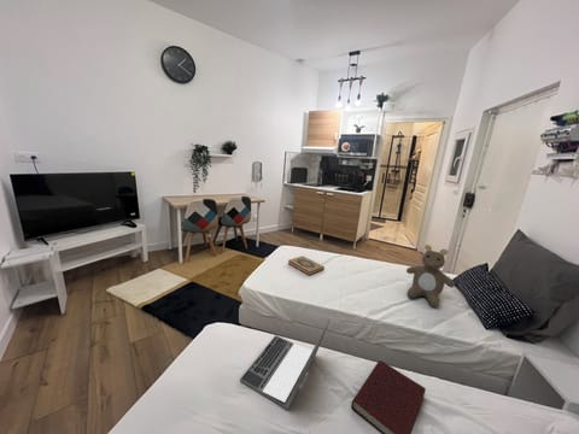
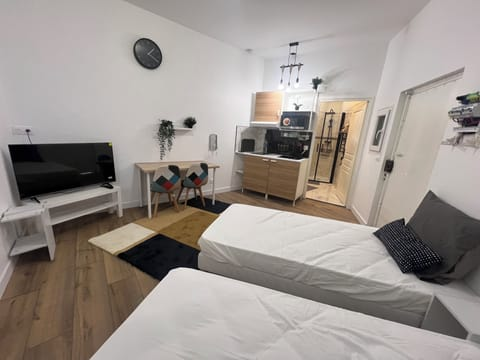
- teddy bear (428, 272)
- laptop (286, 348)
- hardback book (305, 264)
- book (390, 398)
